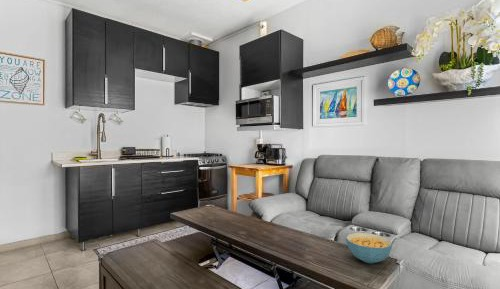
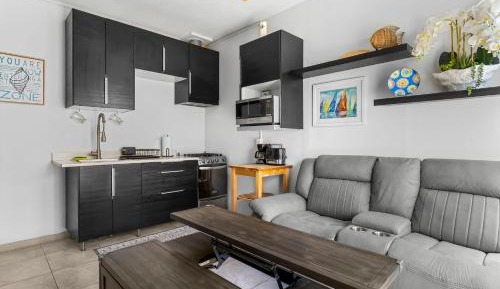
- cereal bowl (368, 250)
